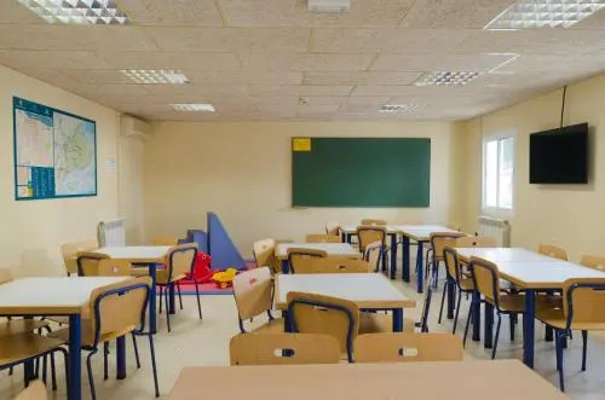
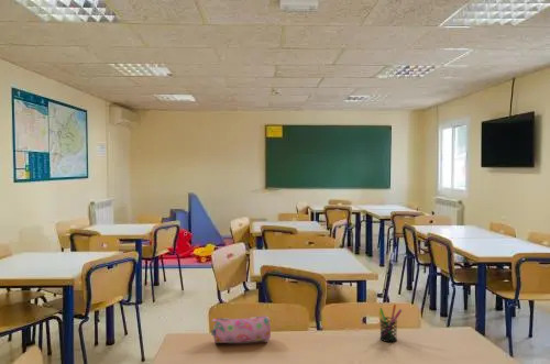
+ pen holder (387, 321)
+ pencil case (241, 329)
